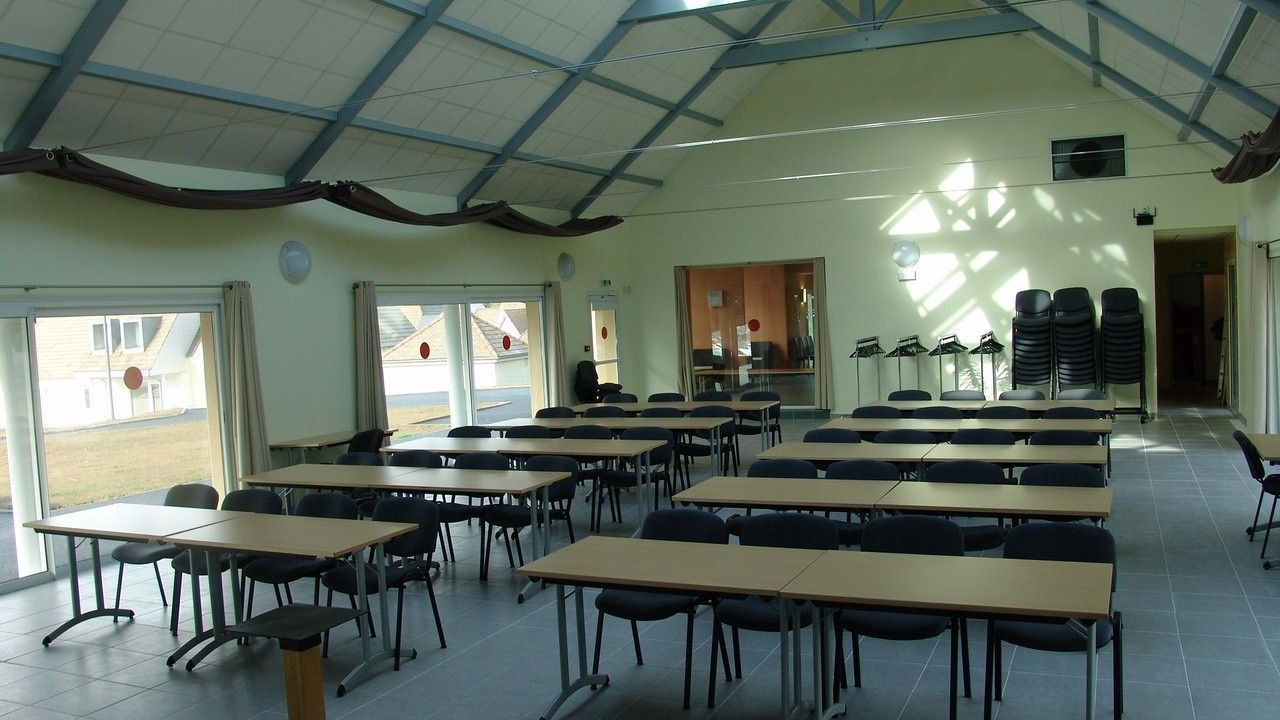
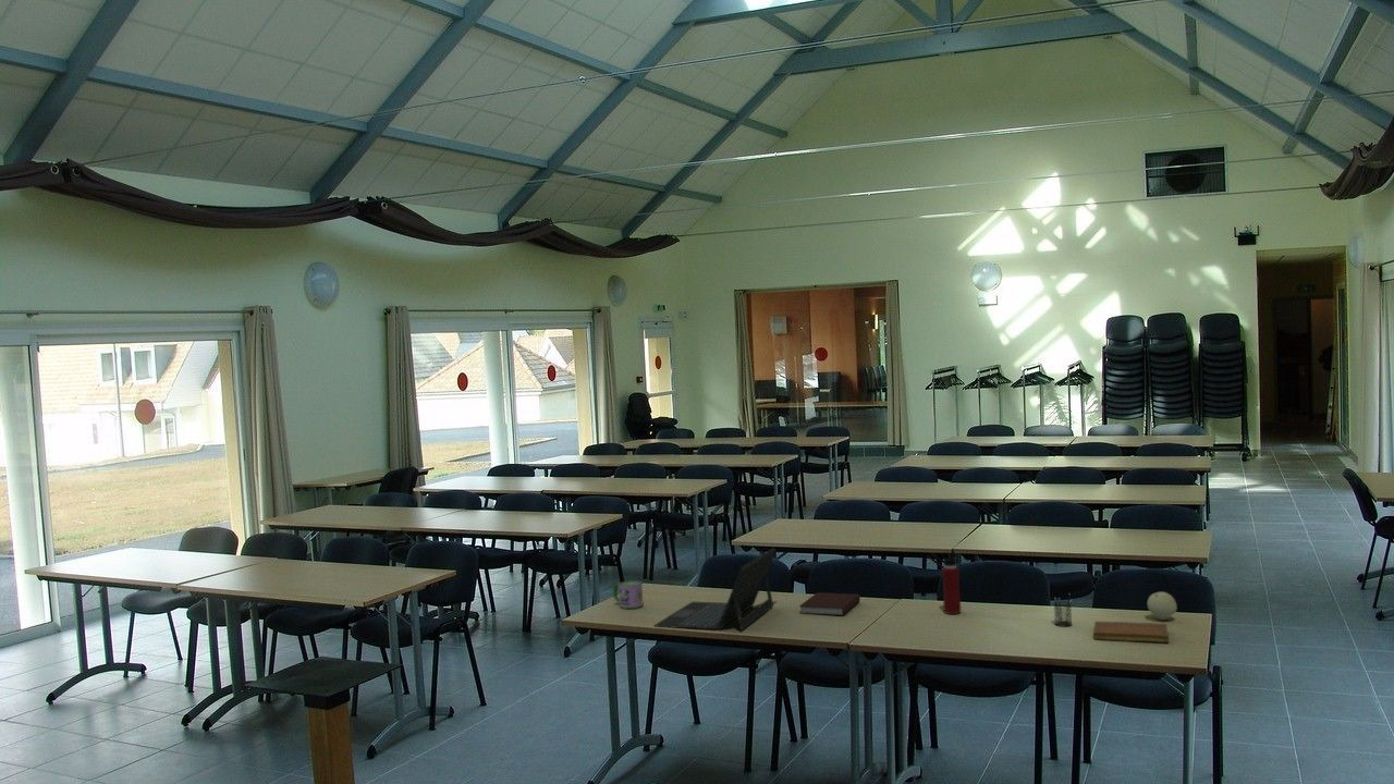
+ notebook (1130, 630)
+ fruit (1161, 605)
+ laptop (731, 592)
+ mug (626, 593)
+ water bottle (951, 581)
+ notebook (830, 603)
+ pencil holder (1062, 609)
